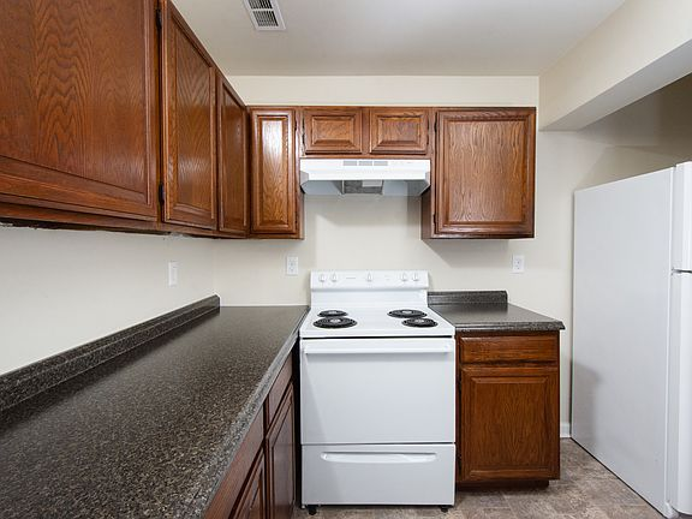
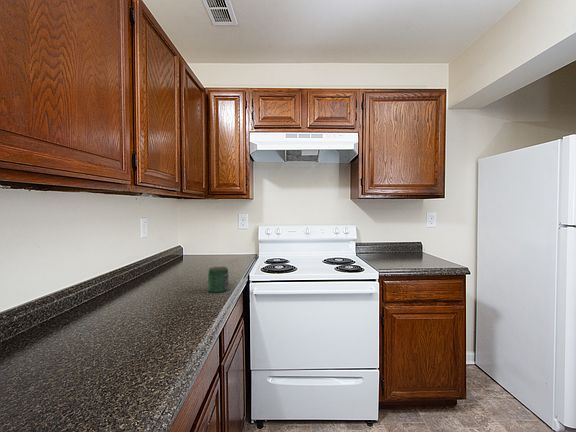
+ jar (218, 279)
